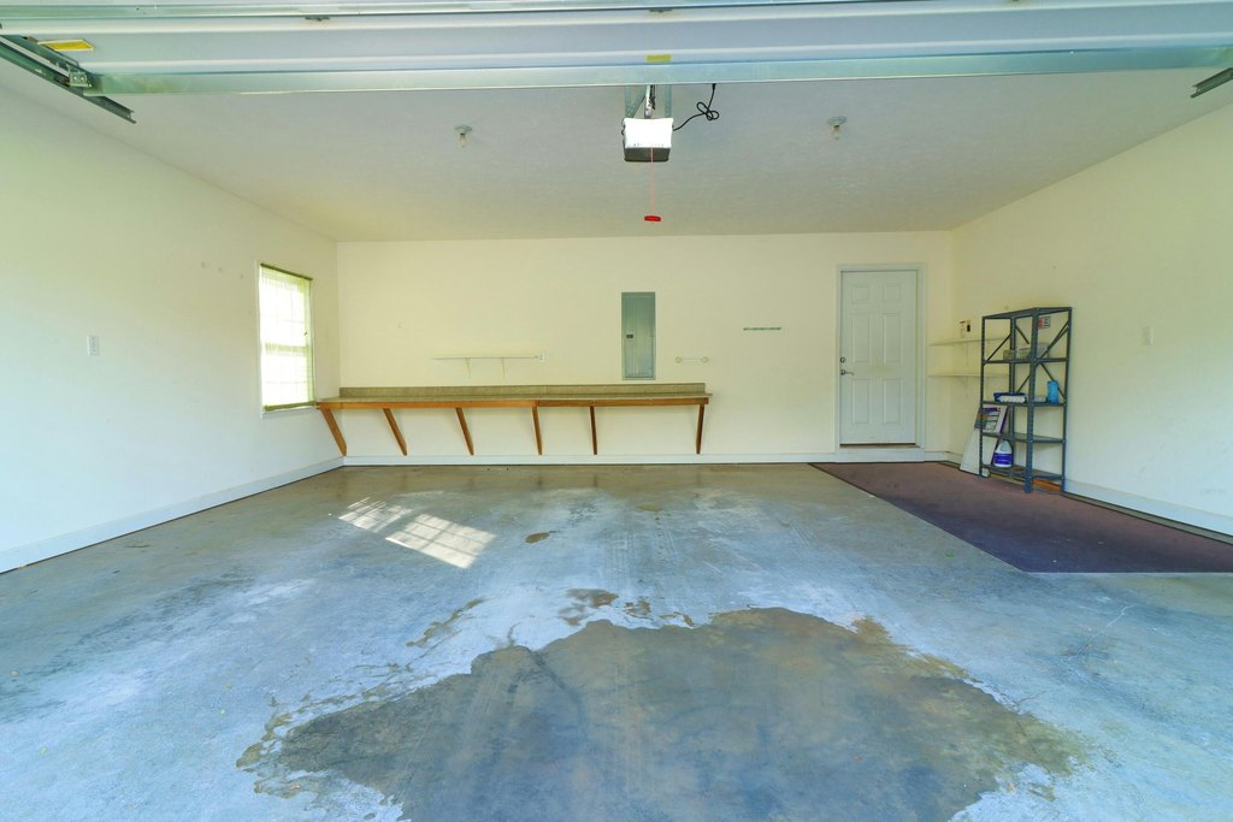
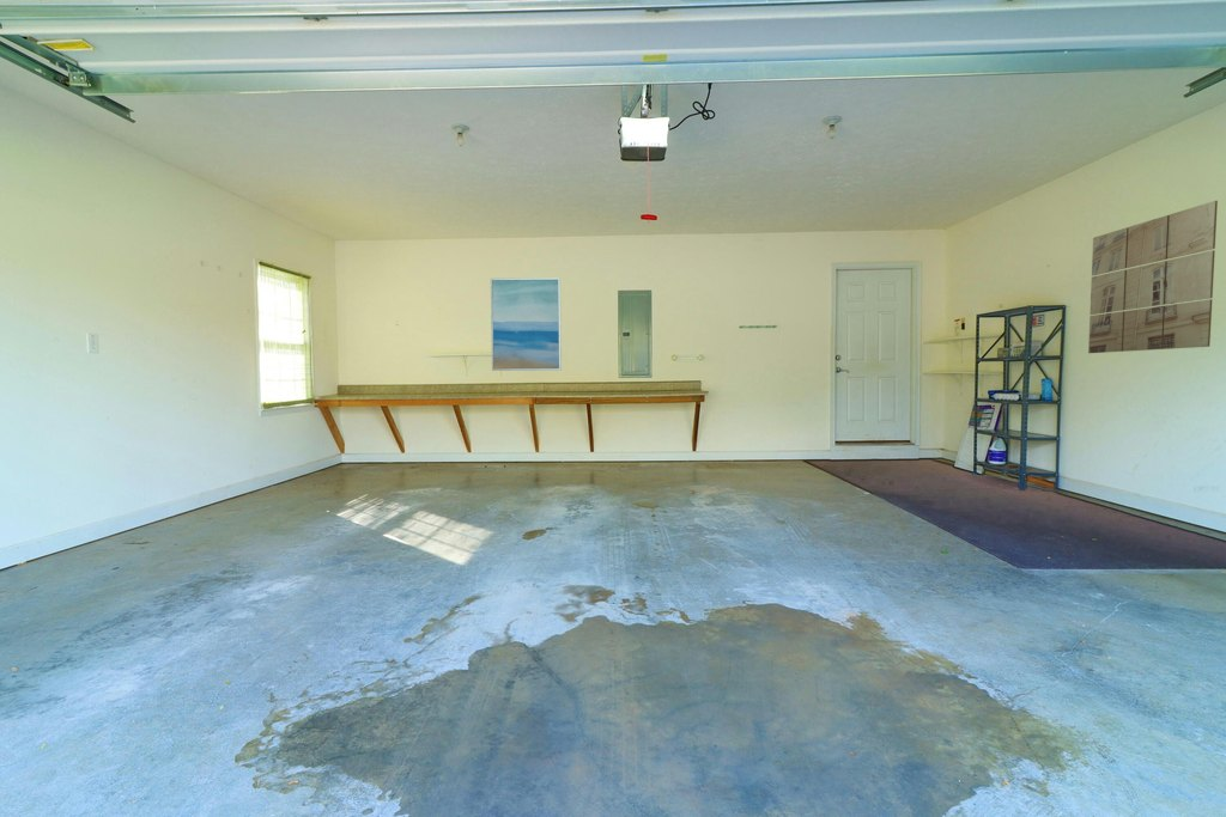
+ wall art (1145, 286)
+ wall art (526, 324)
